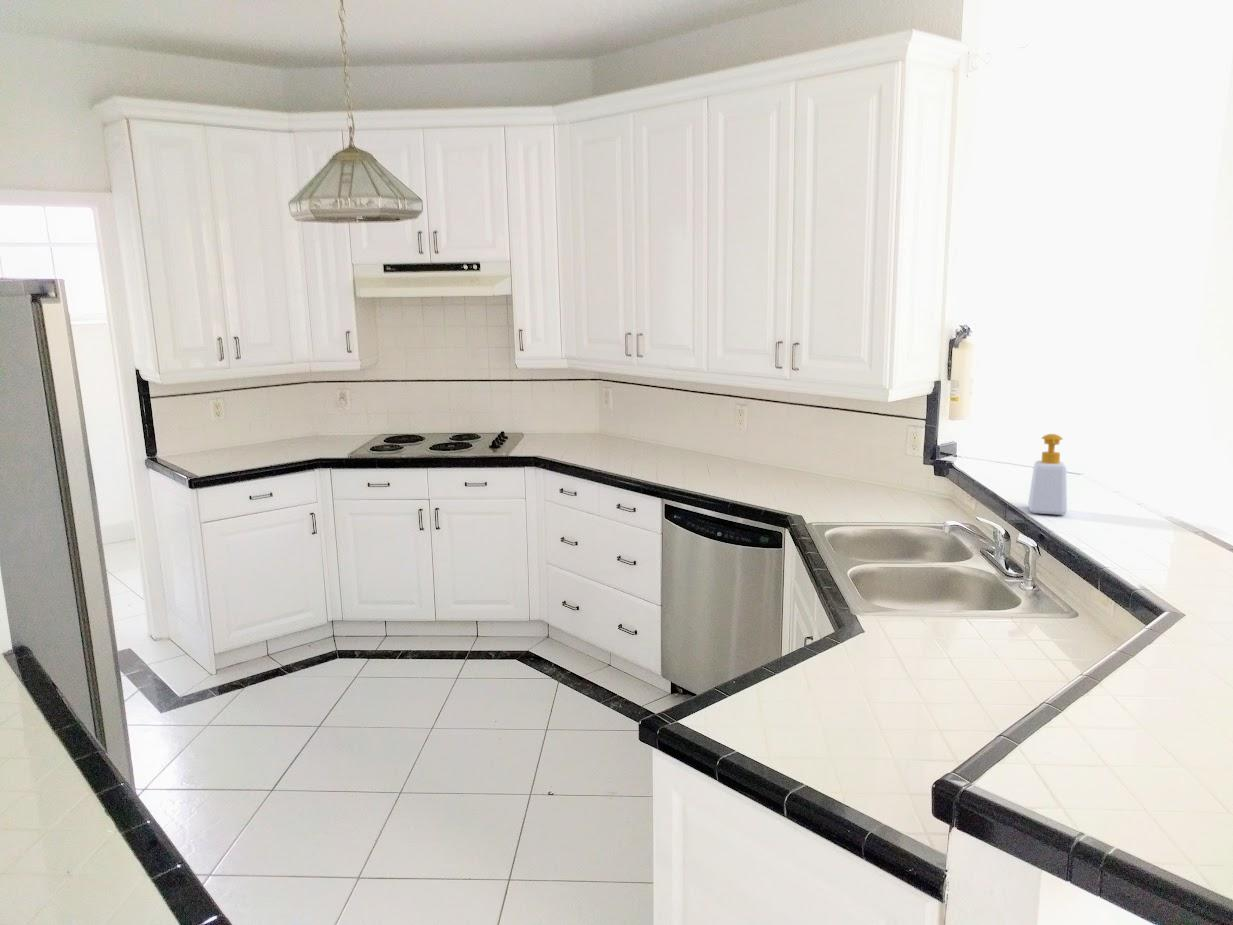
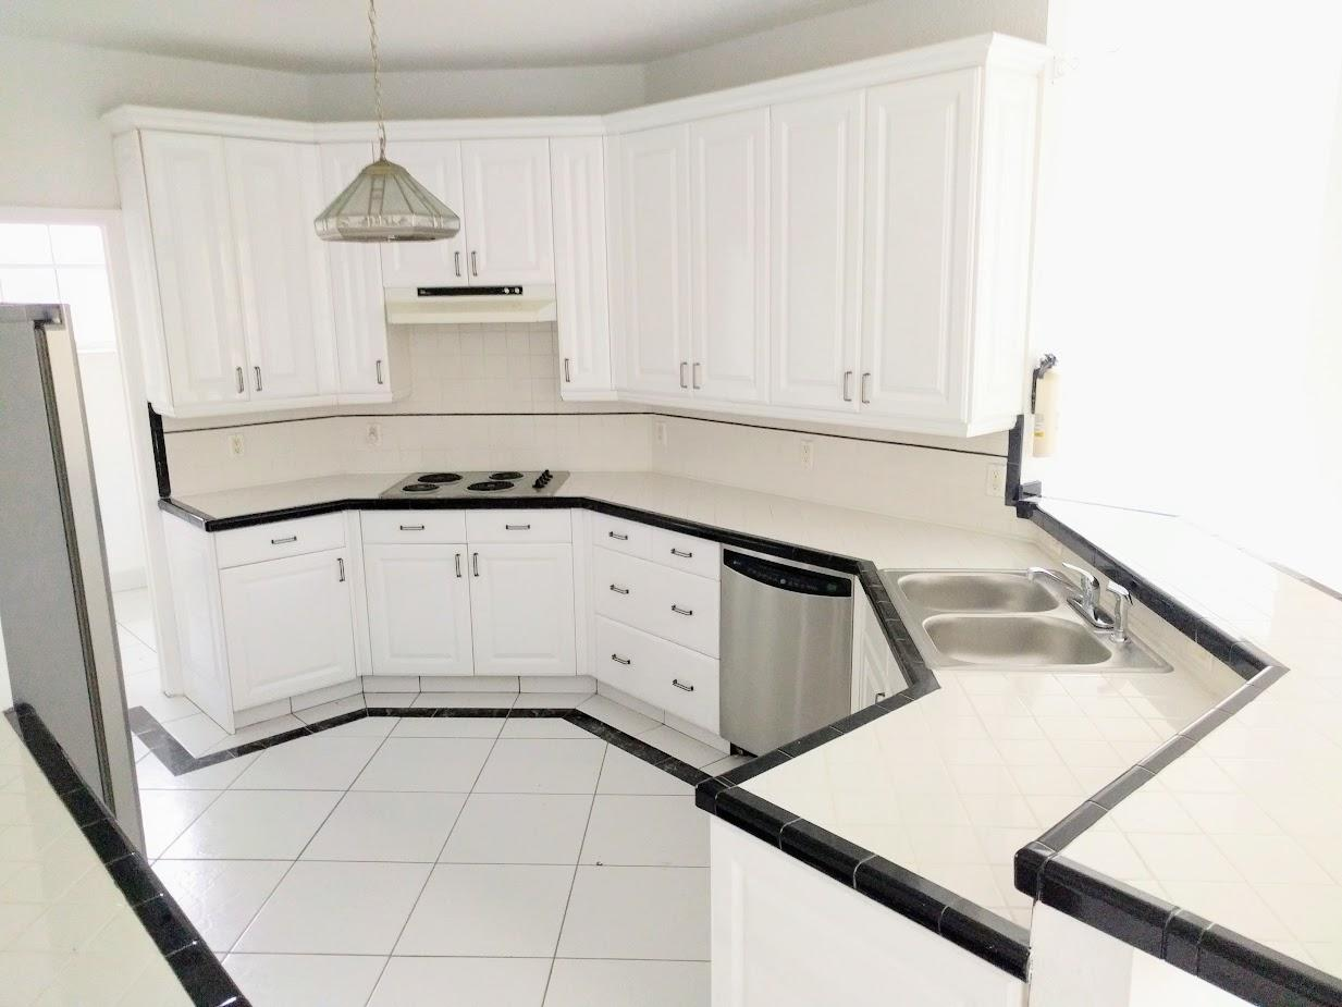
- soap bottle (1050, 474)
